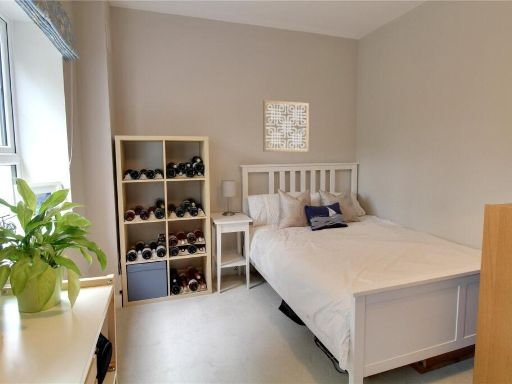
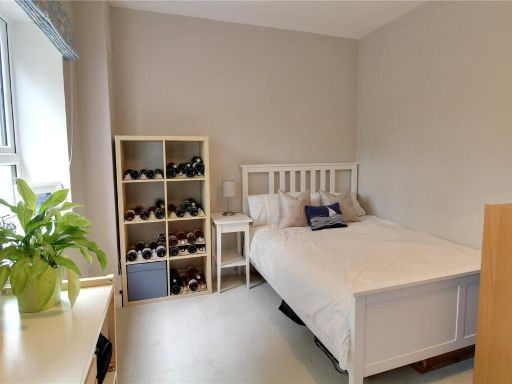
- wall art (286, 125)
